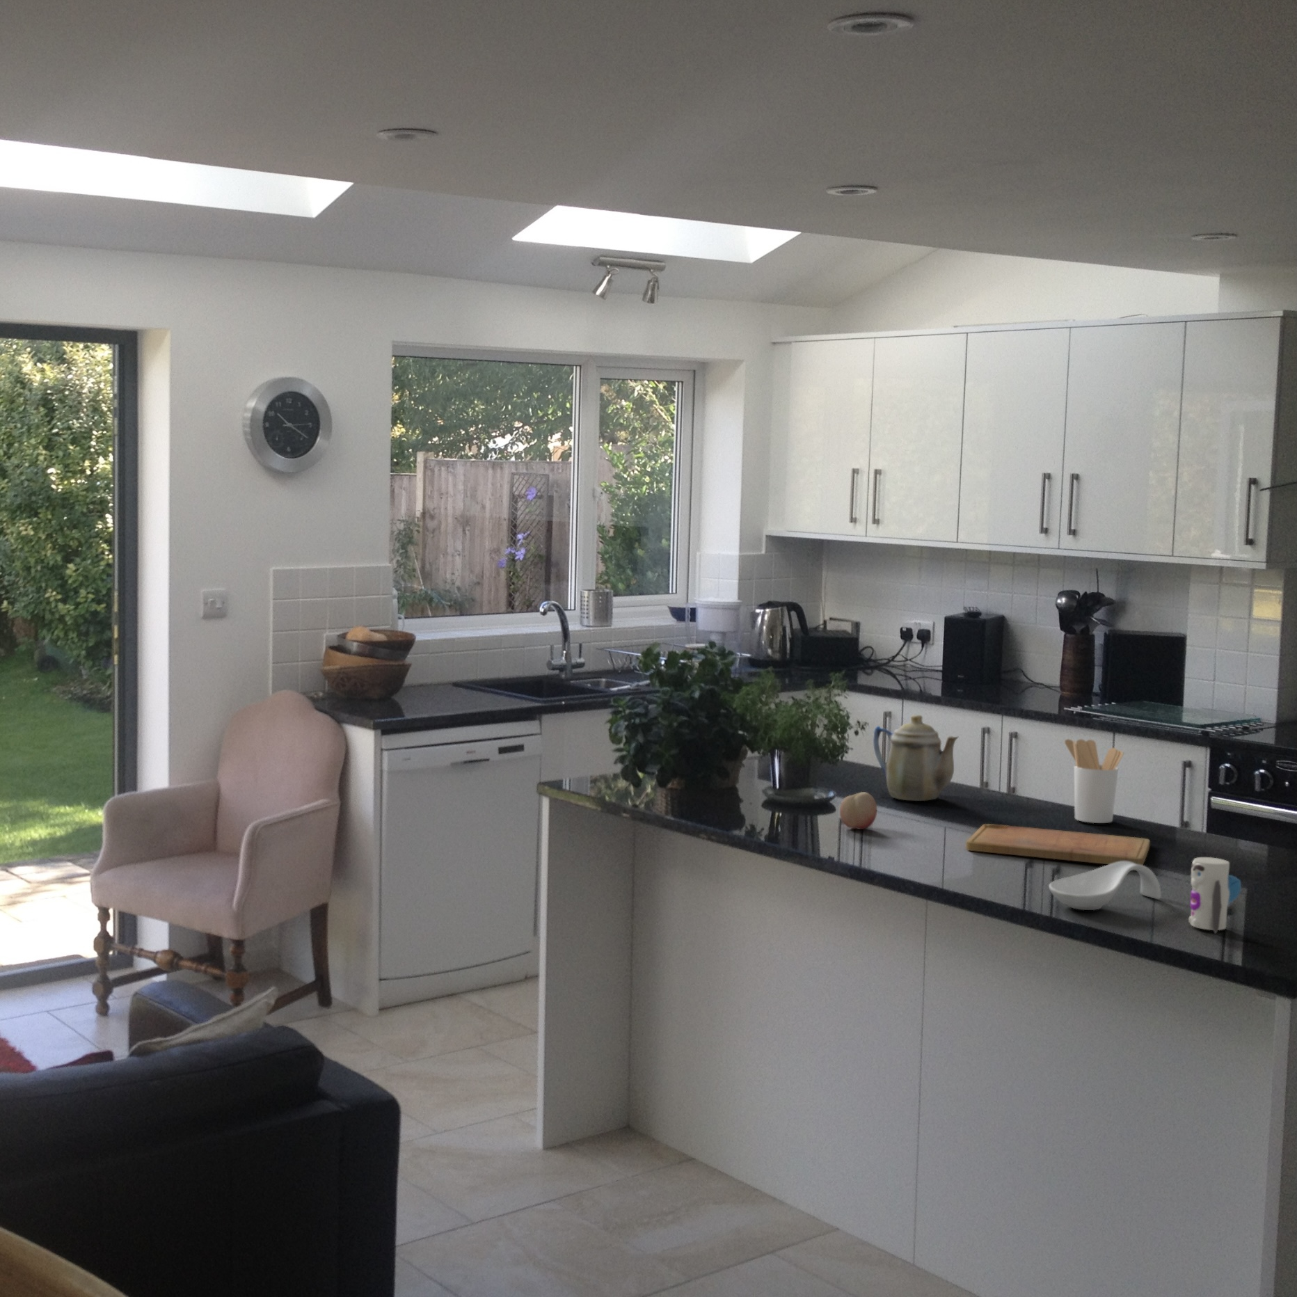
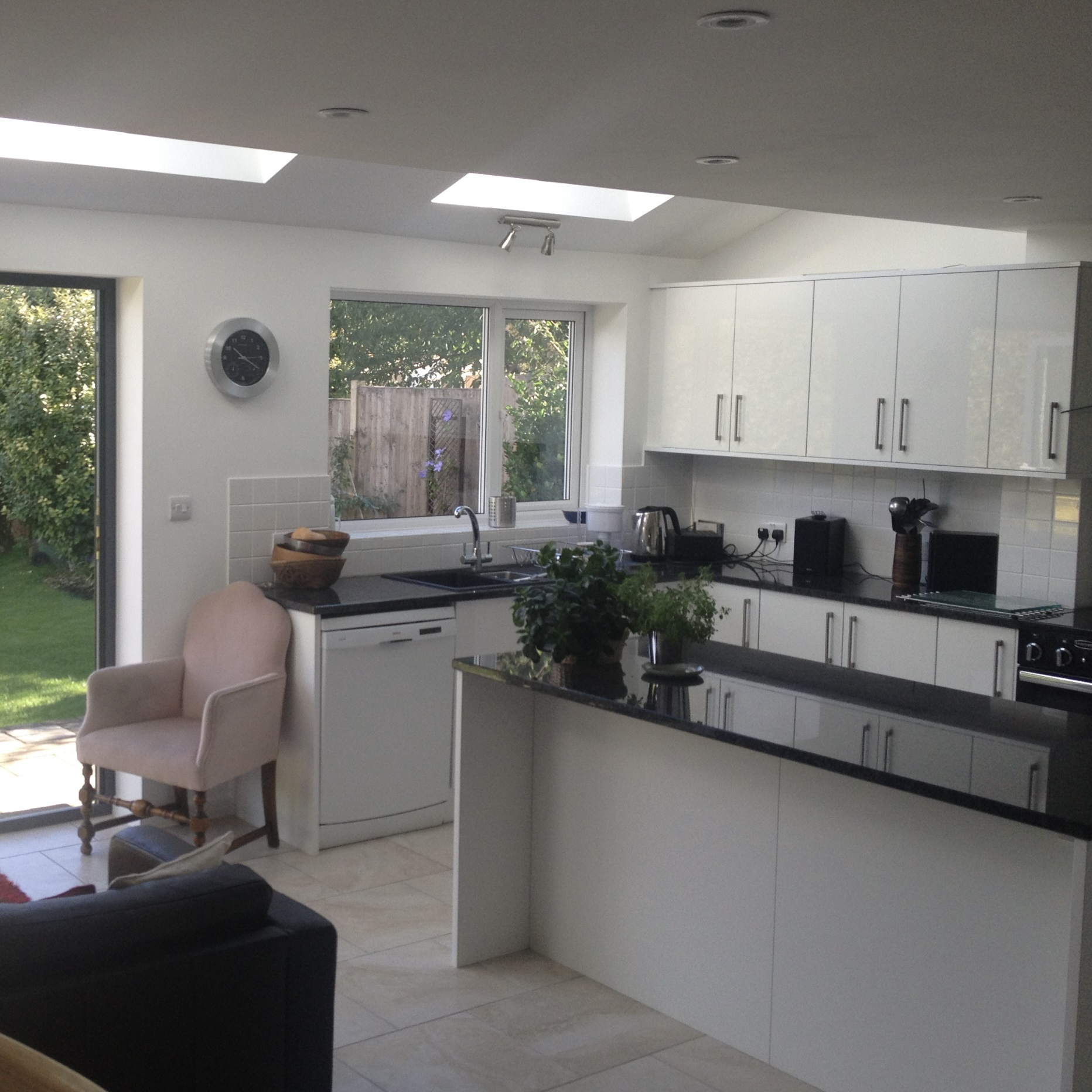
- utensil holder (1089, 779)
- teapot (915, 755)
- toy (1216, 894)
- cutting board (1058, 844)
- spoon rest (1106, 884)
- fruit (858, 810)
